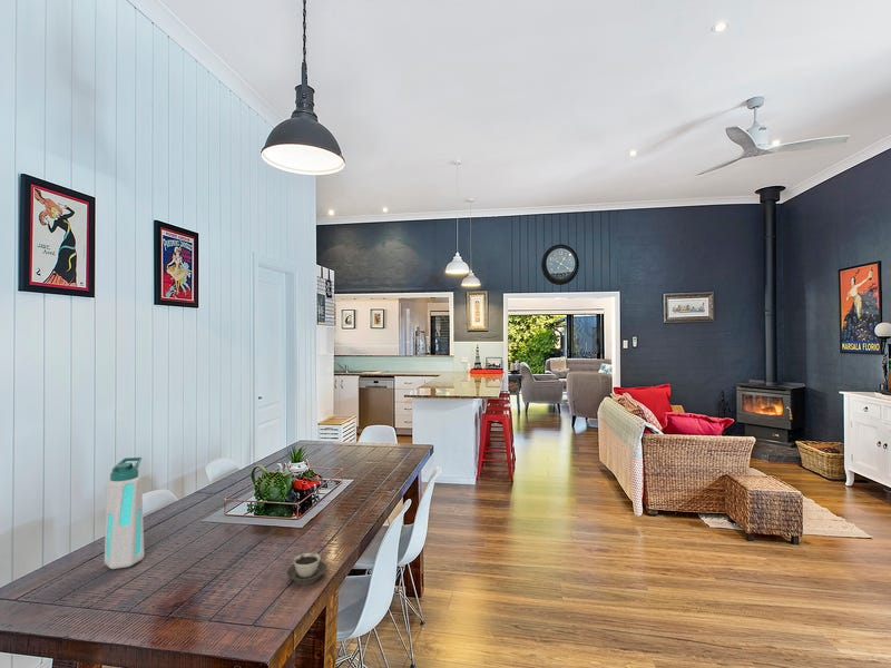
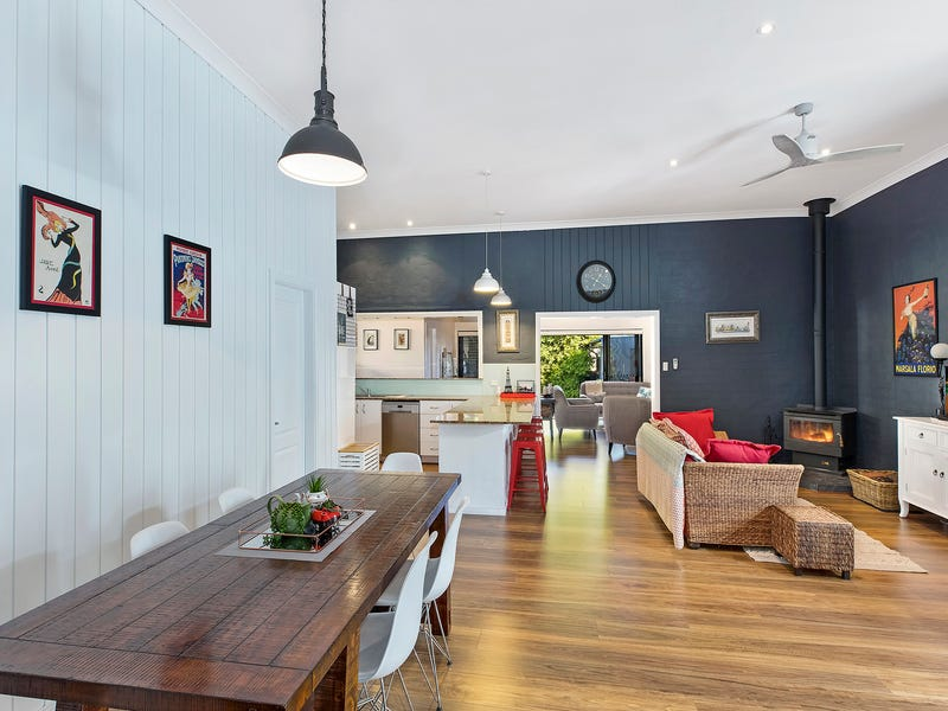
- water bottle (125, 511)
- cup (306, 568)
